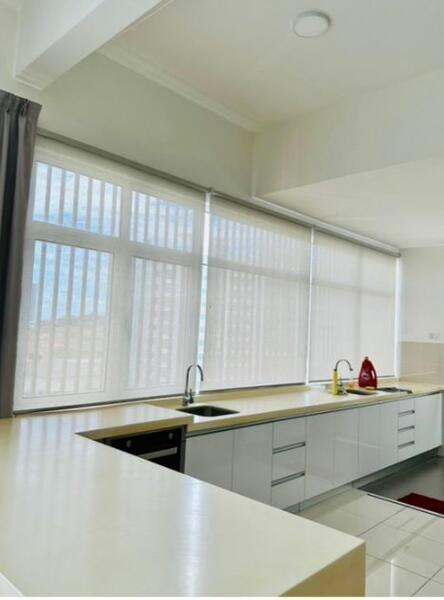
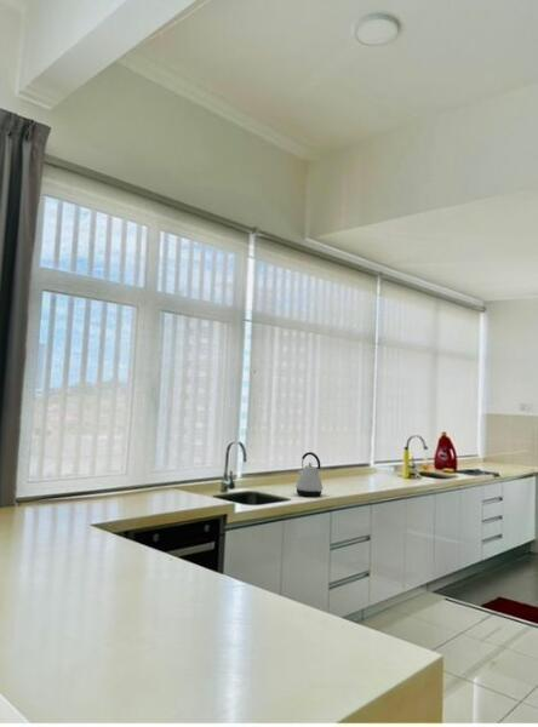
+ kettle (309, 473)
